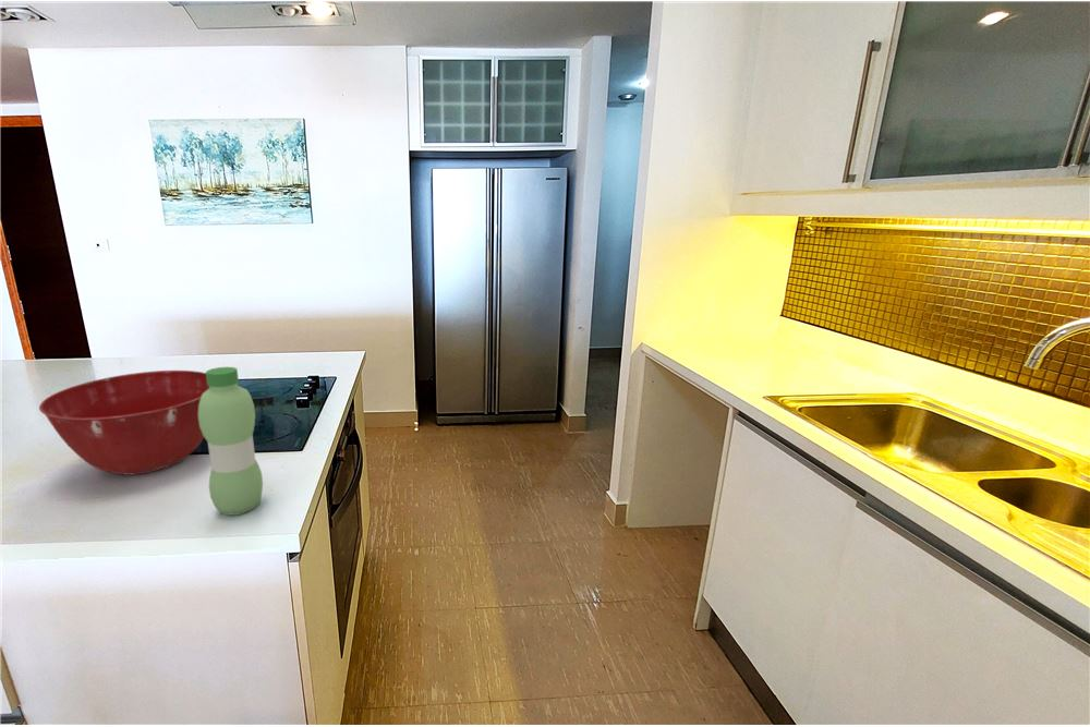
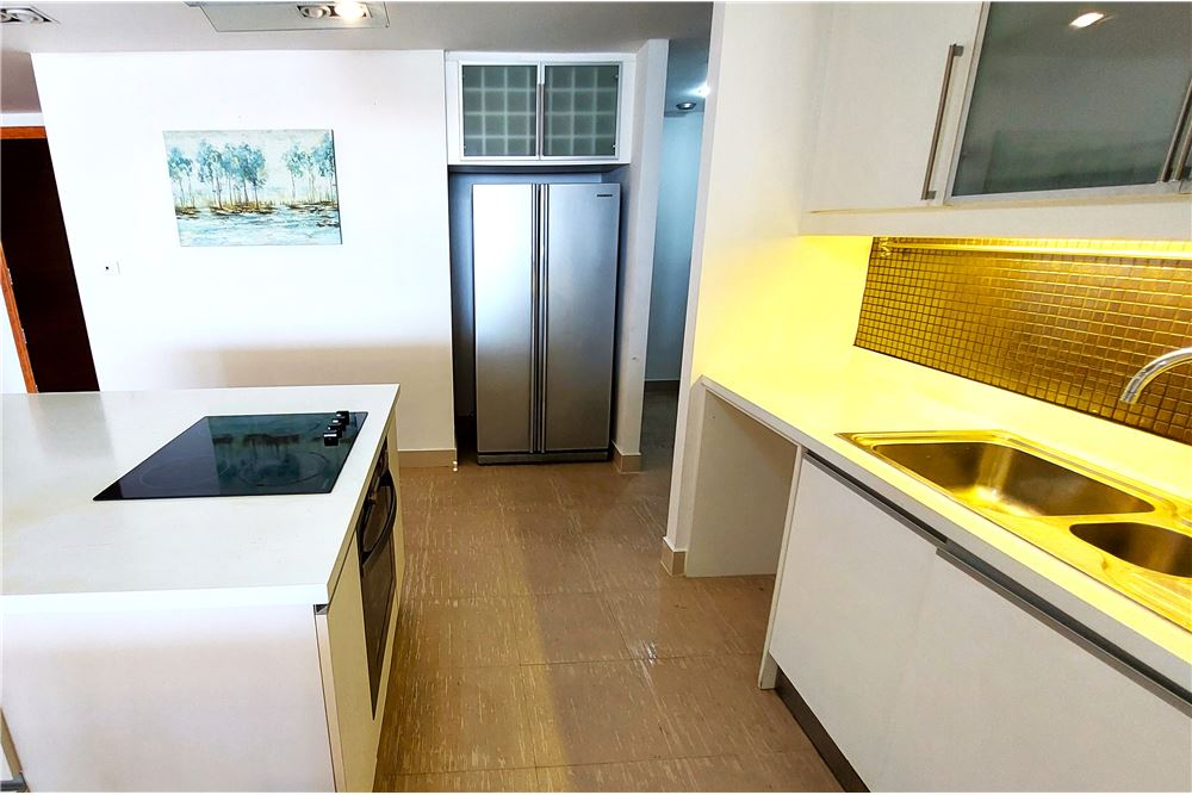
- water bottle (230, 440)
- mixing bowl (142, 425)
